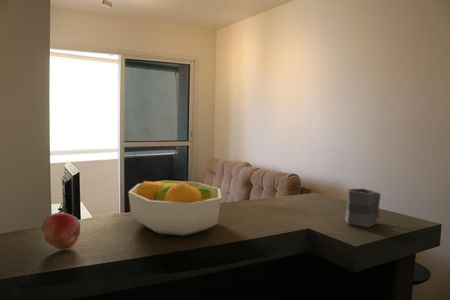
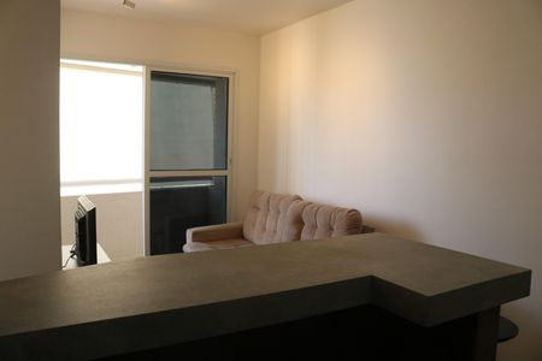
- mug (363, 206)
- fruit bowl (175, 199)
- apple (61, 230)
